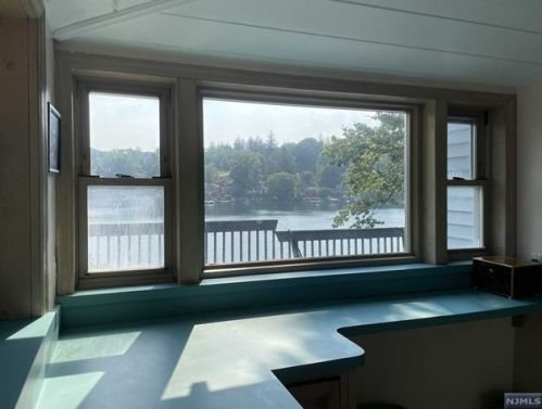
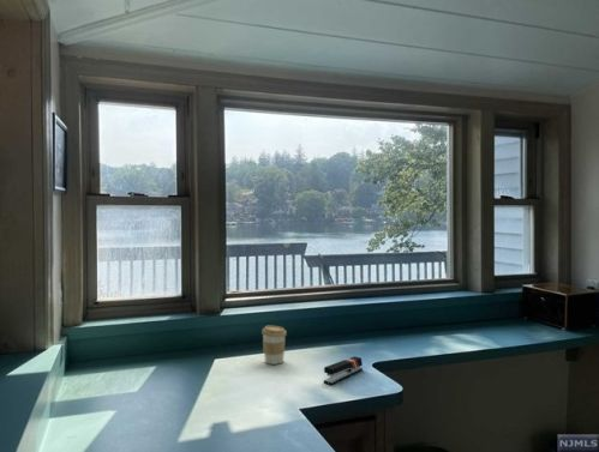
+ stapler (343, 368)
+ coffee cup (274, 343)
